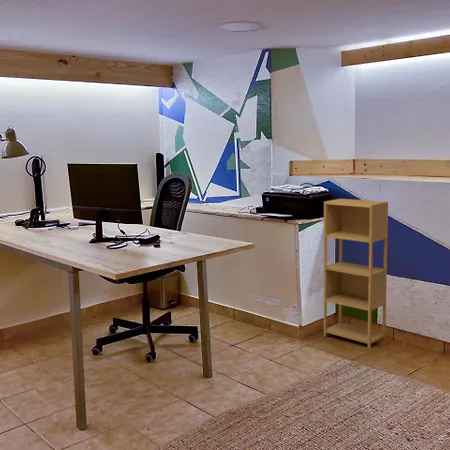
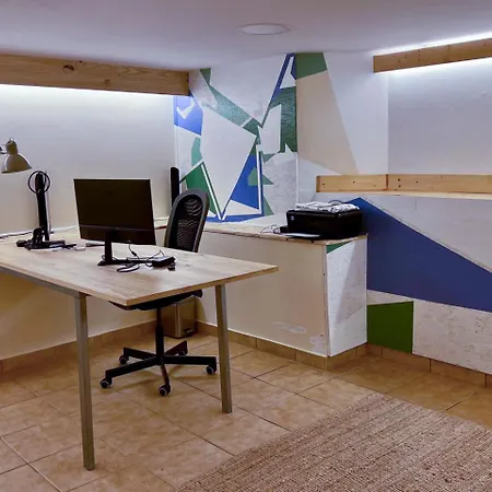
- shelving unit (354, 271)
